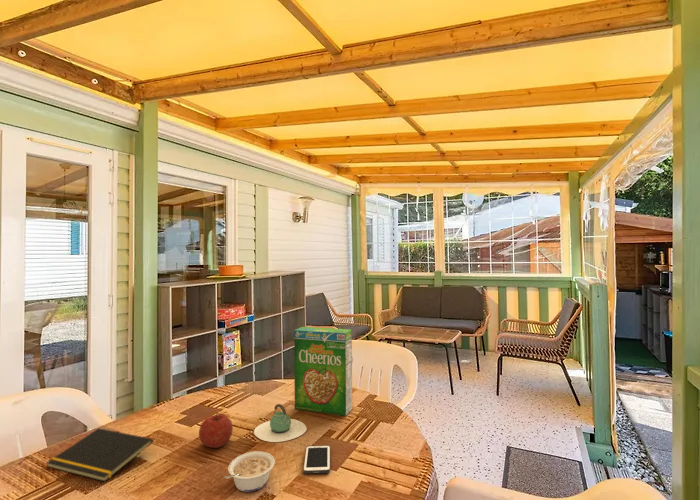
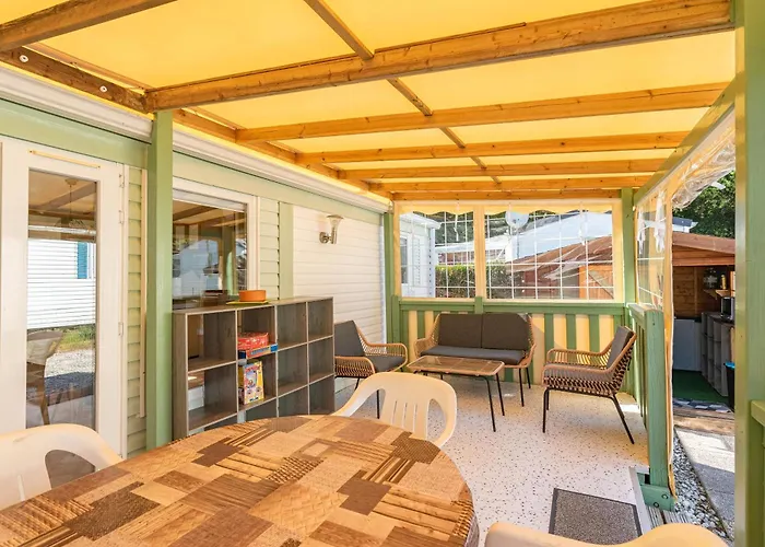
- teapot (280, 416)
- notepad (101, 452)
- cell phone (317, 458)
- fruit (216, 428)
- legume (251, 472)
- cereal box (323, 369)
